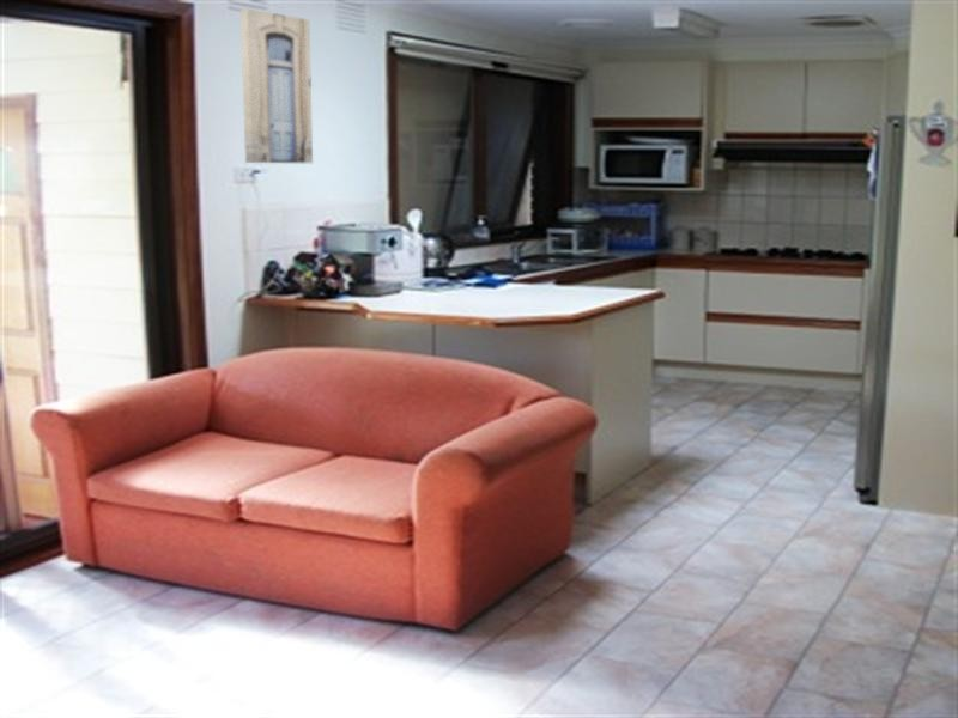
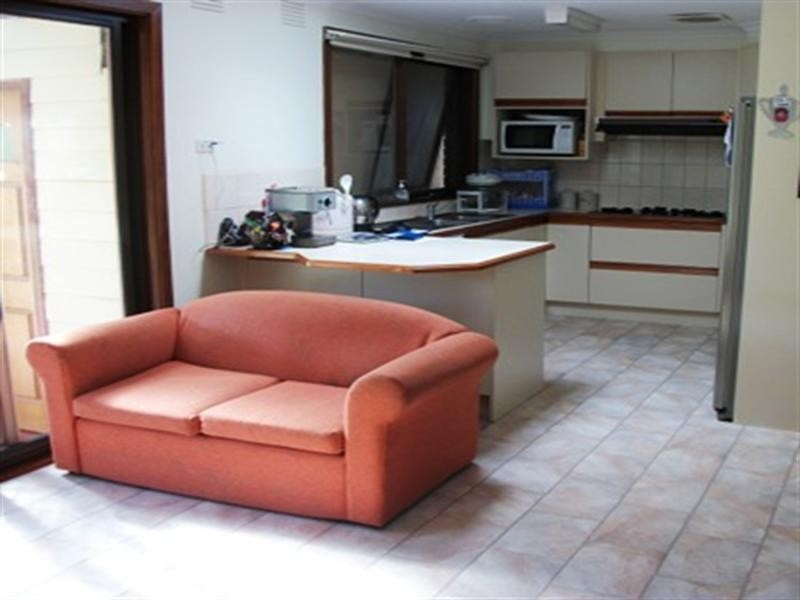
- wall art (278, 89)
